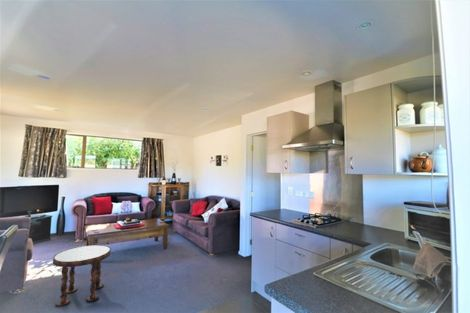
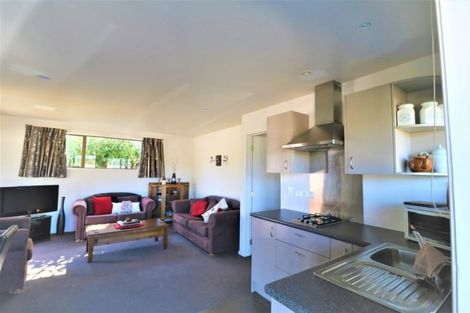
- side table (82, 265)
